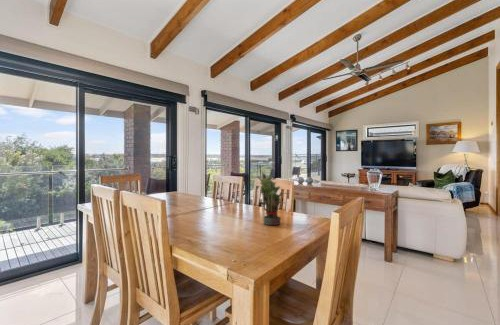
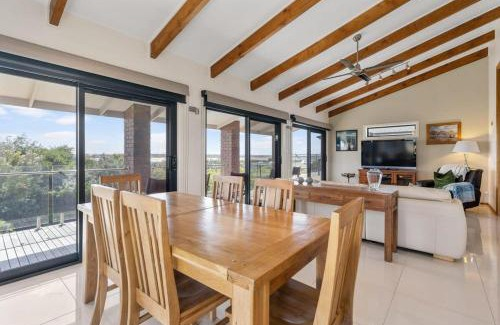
- potted plant (270, 197)
